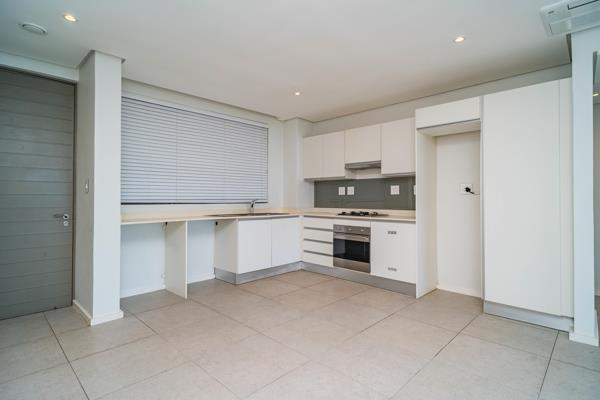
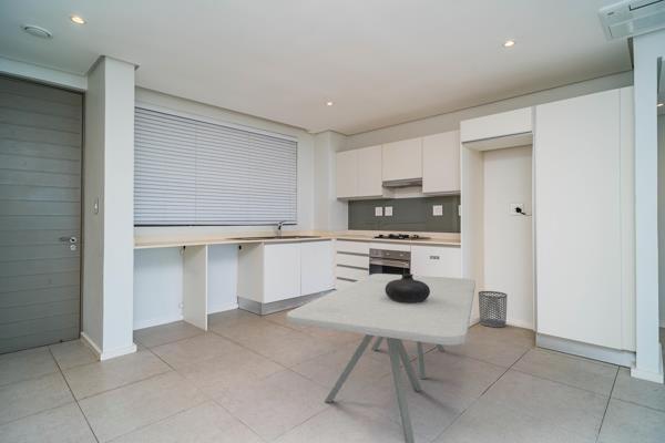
+ vase (407, 286)
+ waste bin (492, 308)
+ dining table (401, 336)
